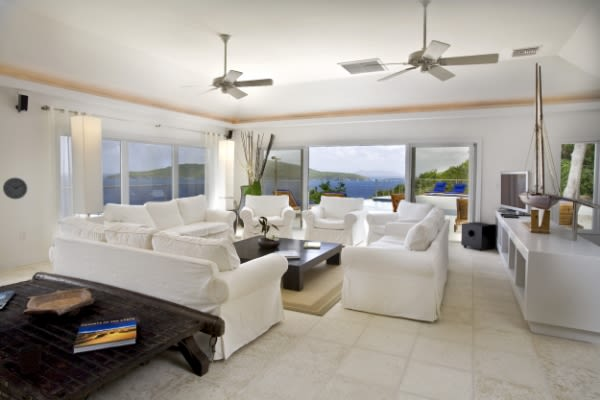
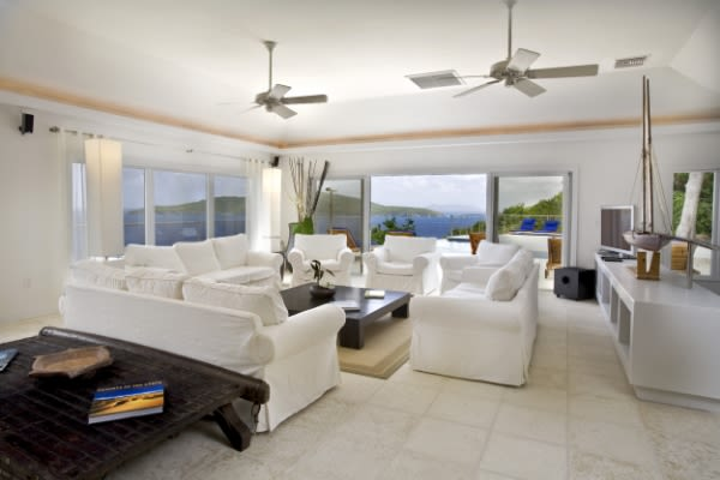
- wall clock (15, 188)
- mug (34, 358)
